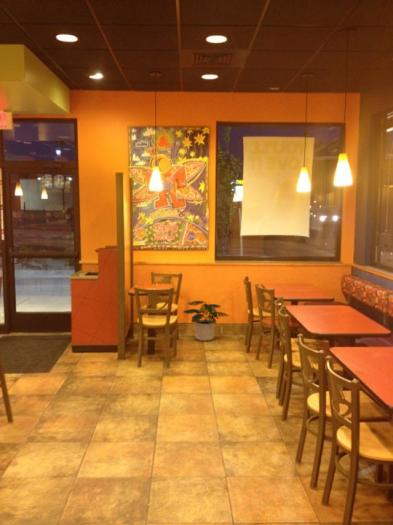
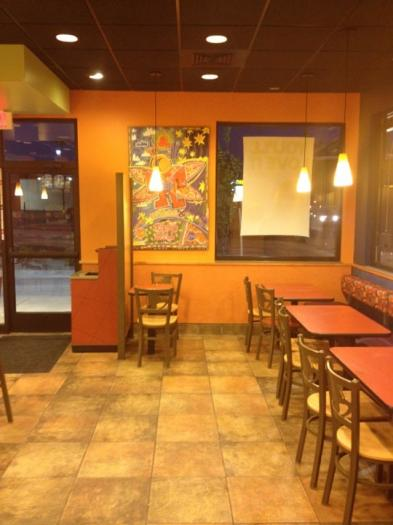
- potted plant (205, 321)
